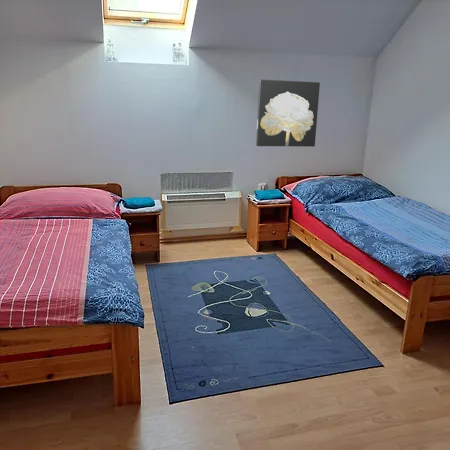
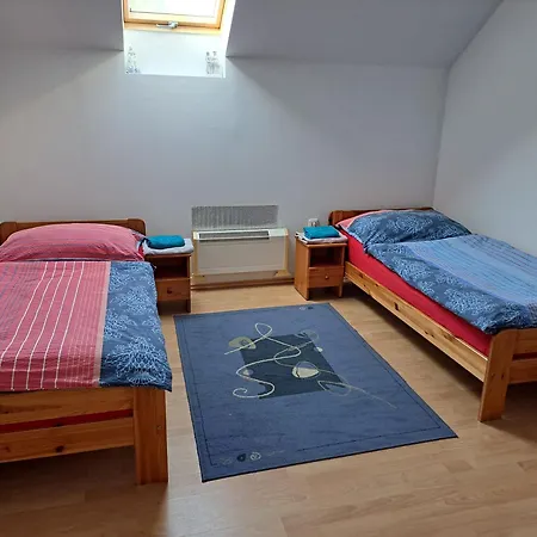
- wall art (287, 114)
